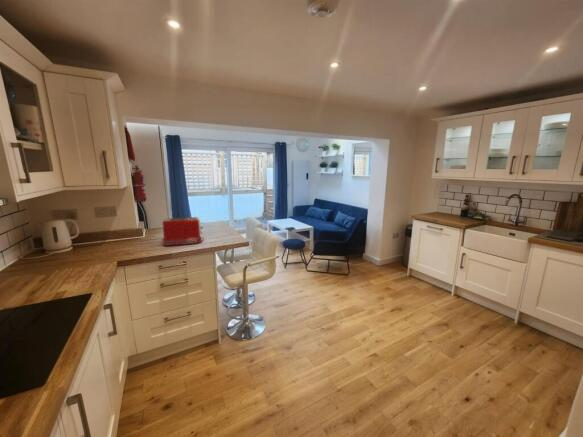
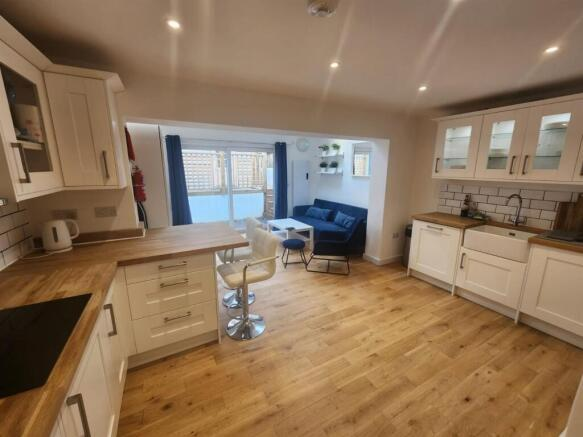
- toaster (182, 230)
